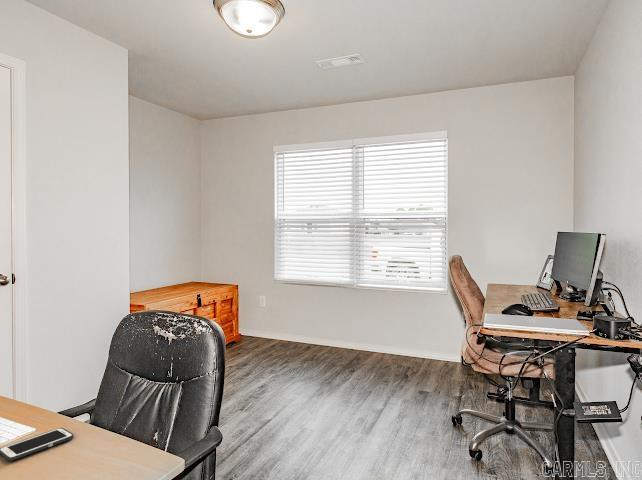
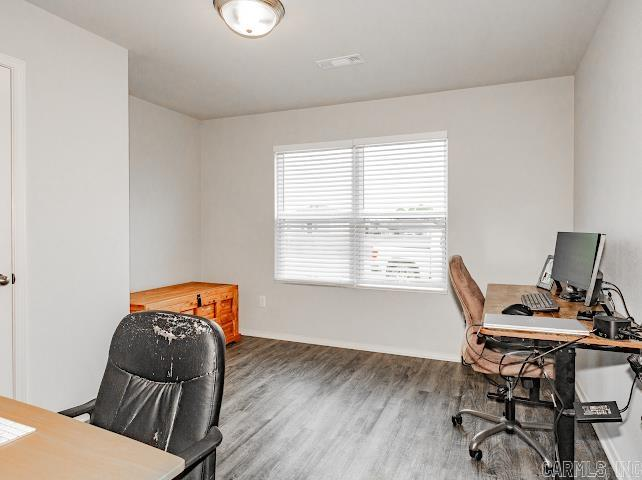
- cell phone (37, 443)
